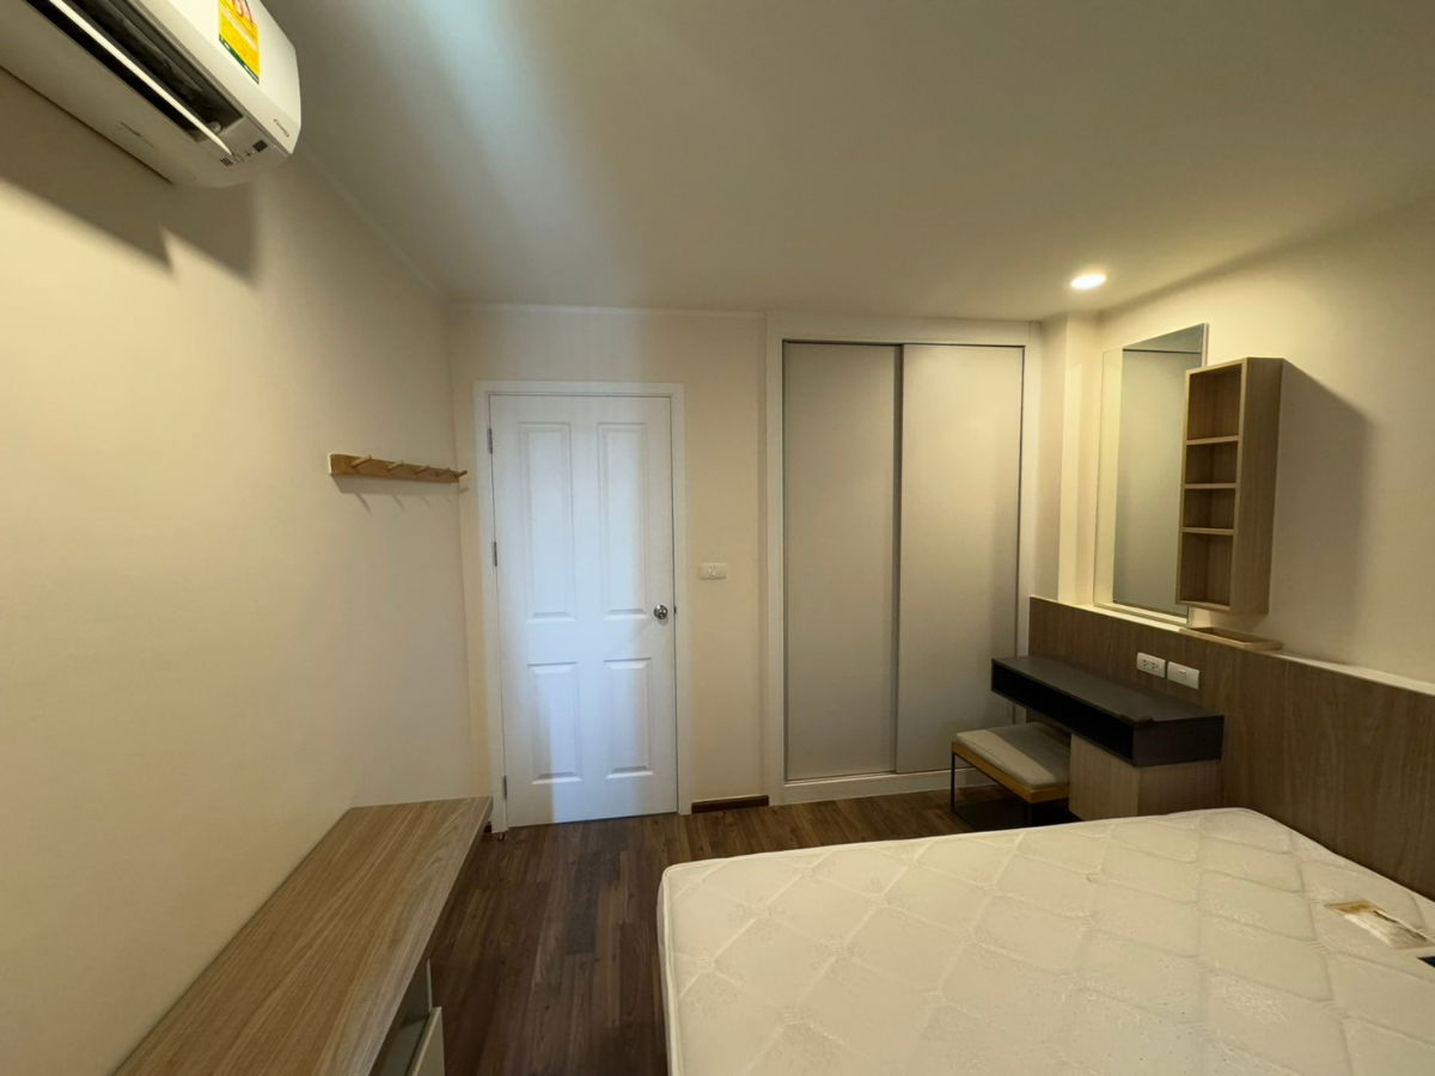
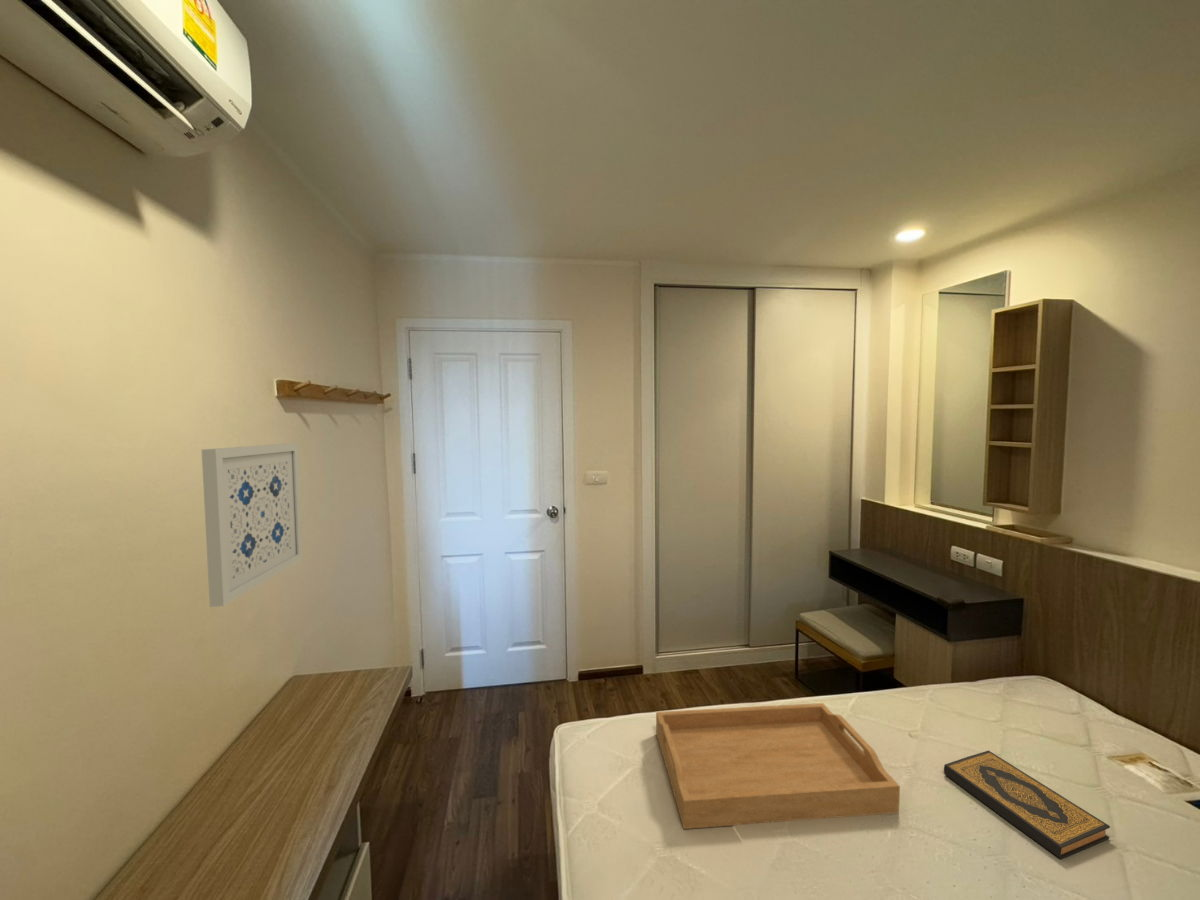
+ wall art (260, 513)
+ hardback book (1019, 798)
+ serving tray (763, 753)
